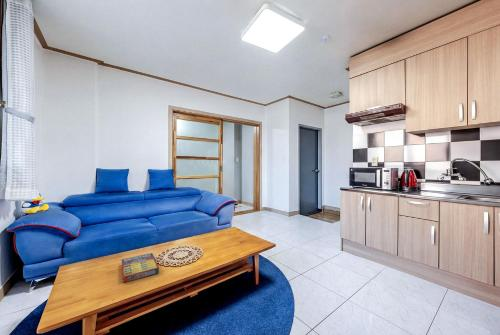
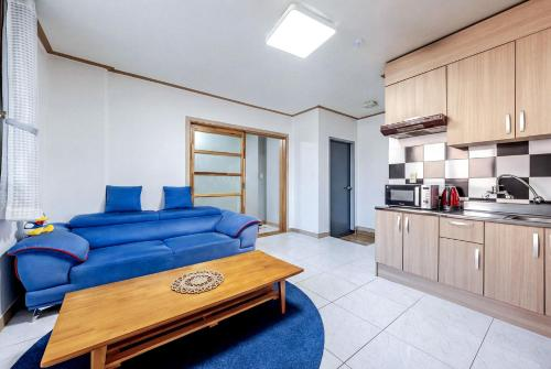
- game compilation box (139, 266)
